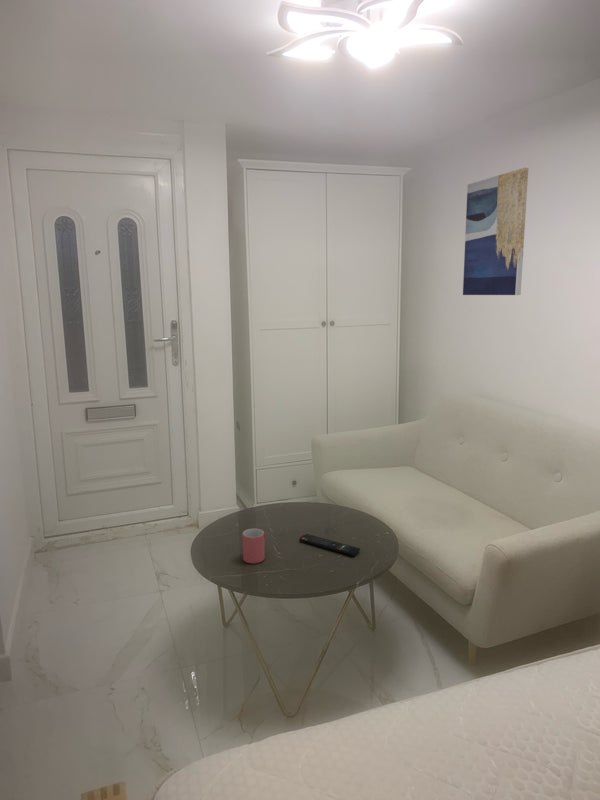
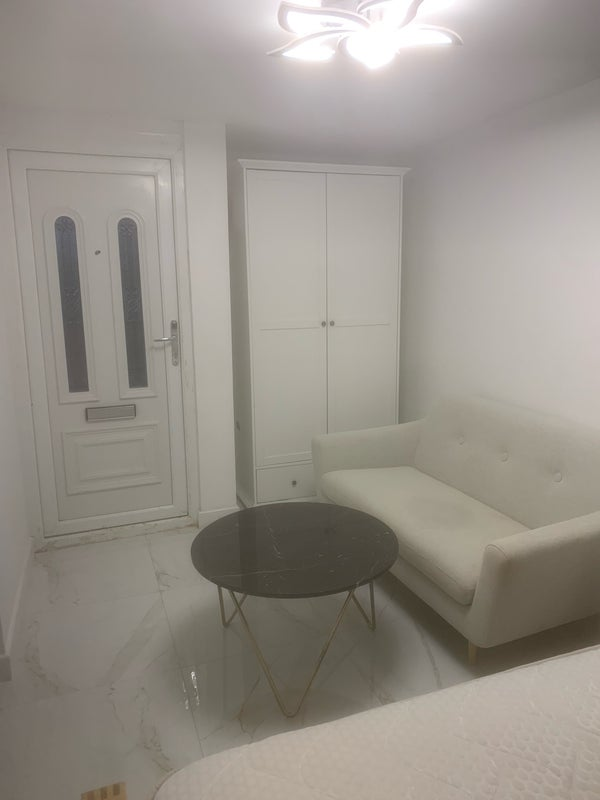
- mug (256, 543)
- remote control (328, 544)
- wall art (492, 237)
